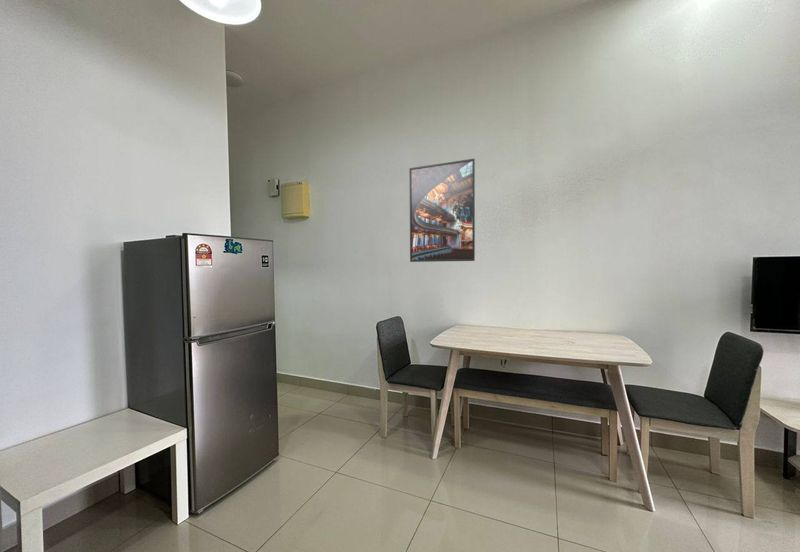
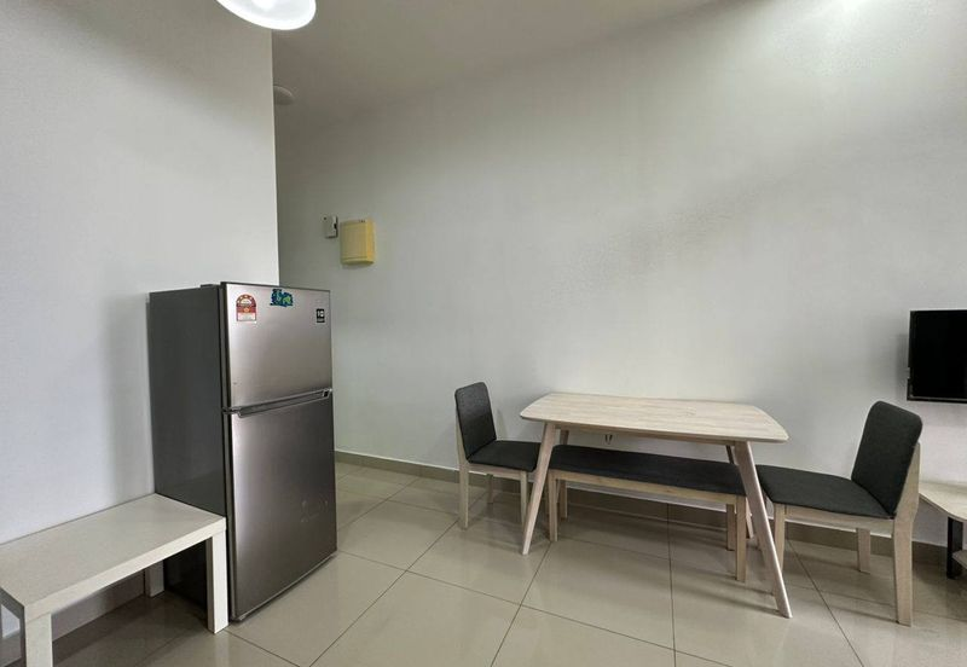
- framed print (440, 212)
